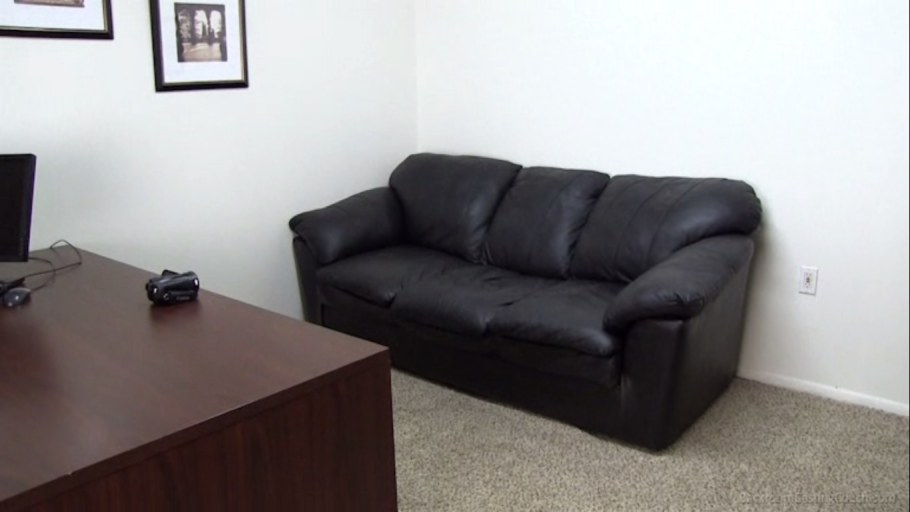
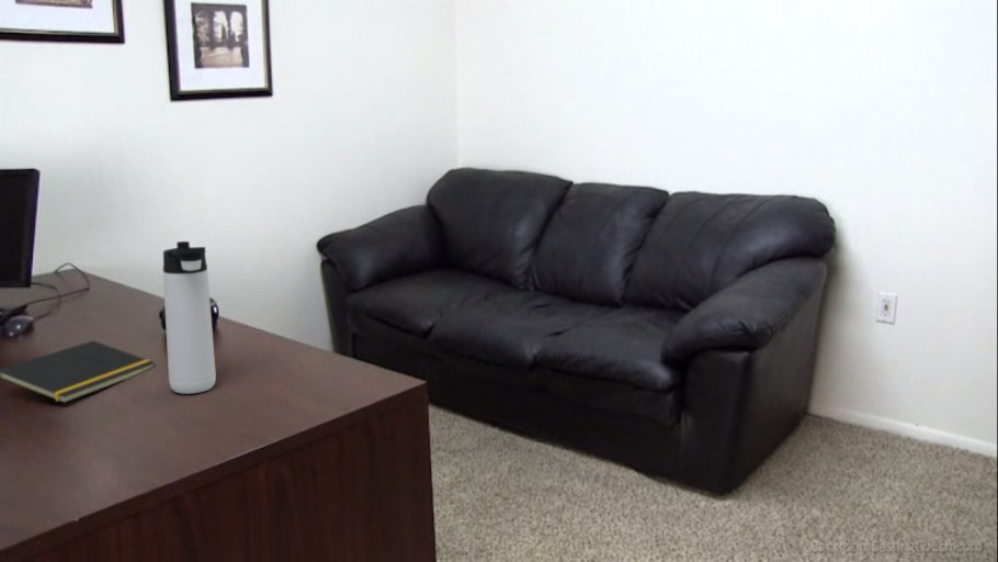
+ thermos bottle (191, 318)
+ notepad (79, 369)
